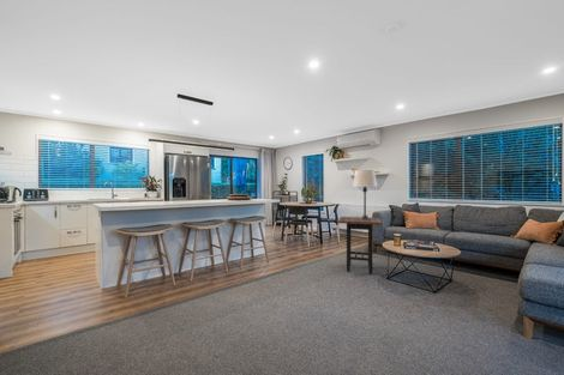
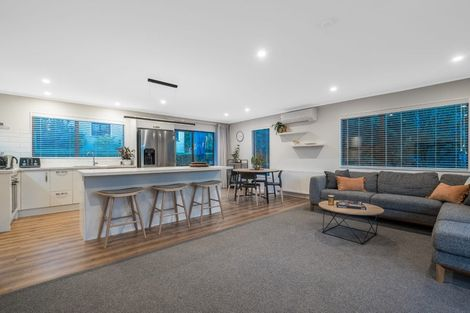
- lamp (365, 194)
- side table (359, 252)
